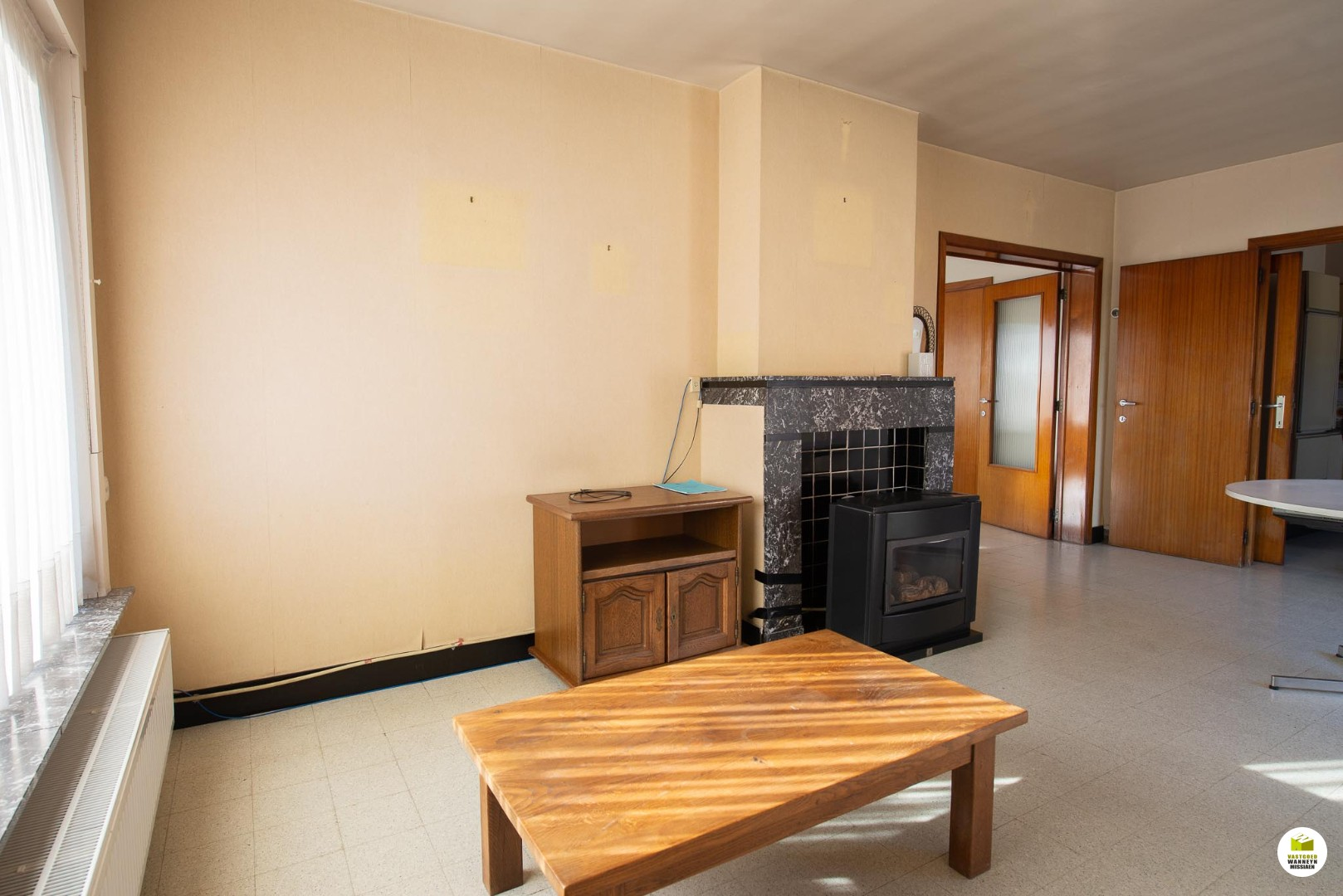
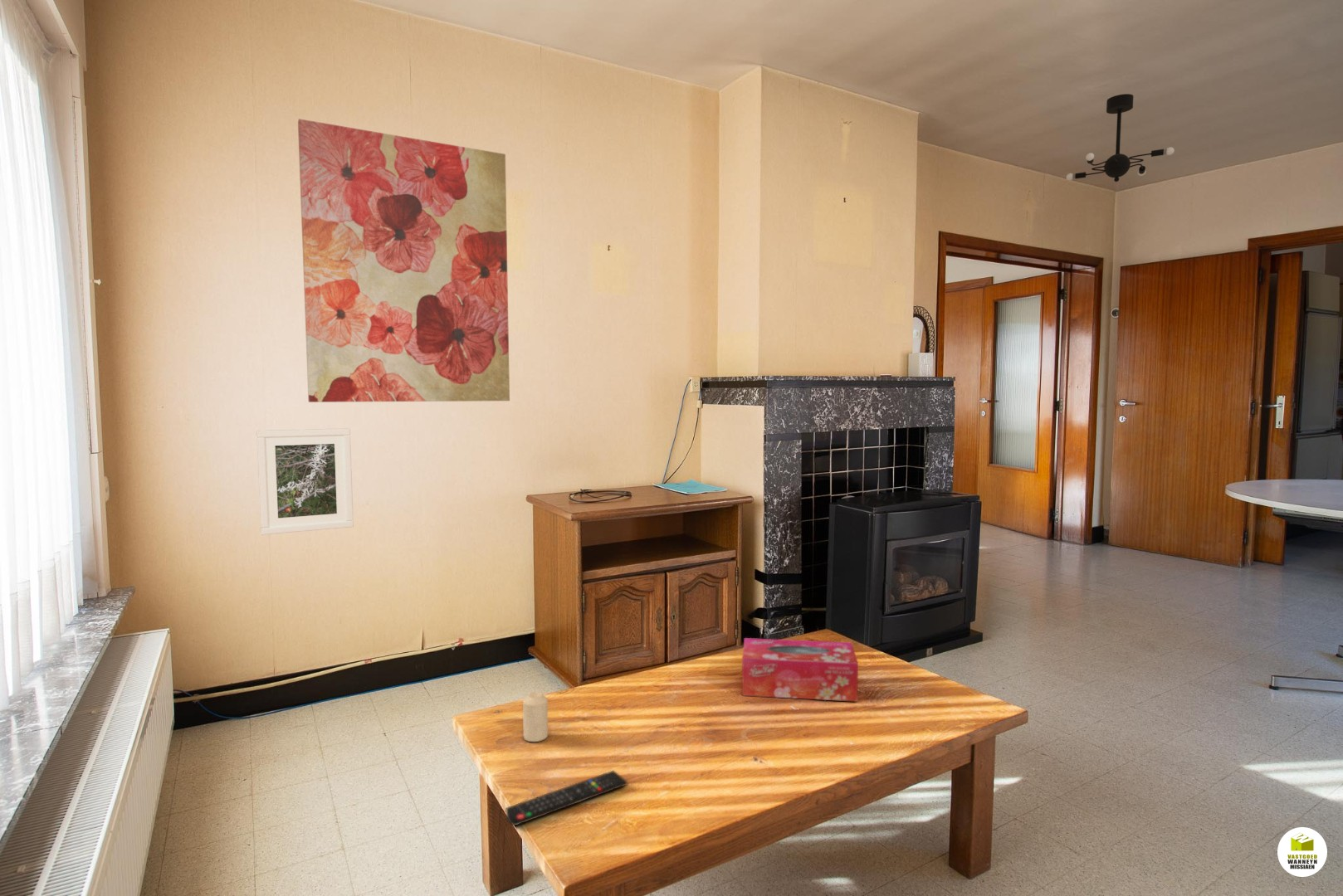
+ ceiling light fixture (1118, 140)
+ candle (535, 715)
+ tissue box (798, 668)
+ remote control (567, 797)
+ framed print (306, 480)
+ wall art (412, 271)
